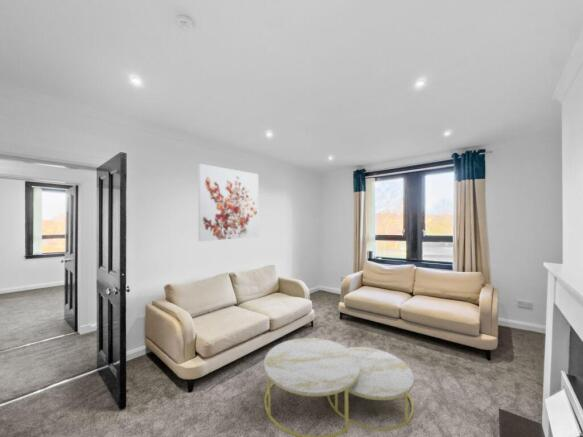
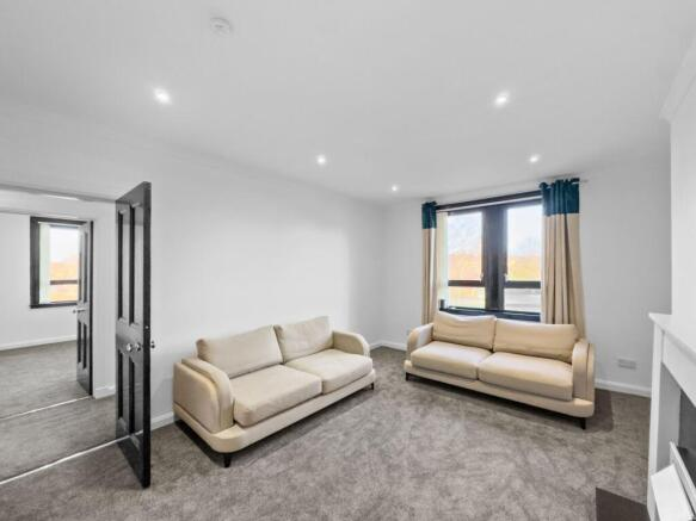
- wall art (231, 204)
- coffee table (337, 379)
